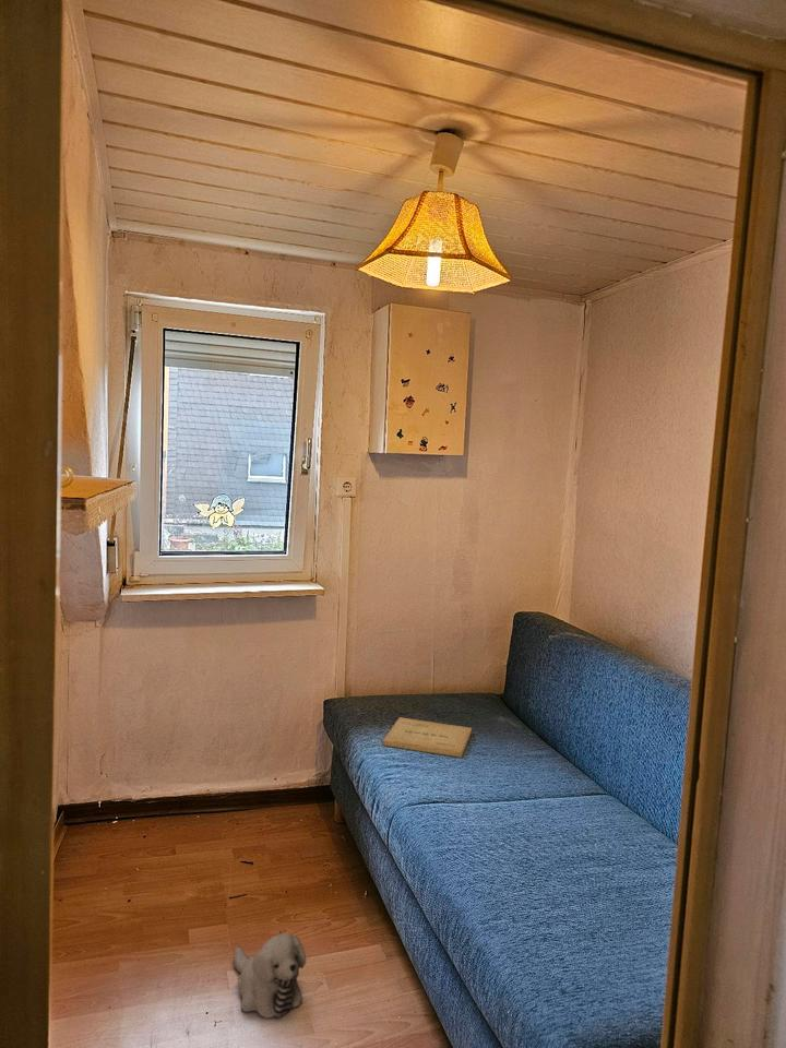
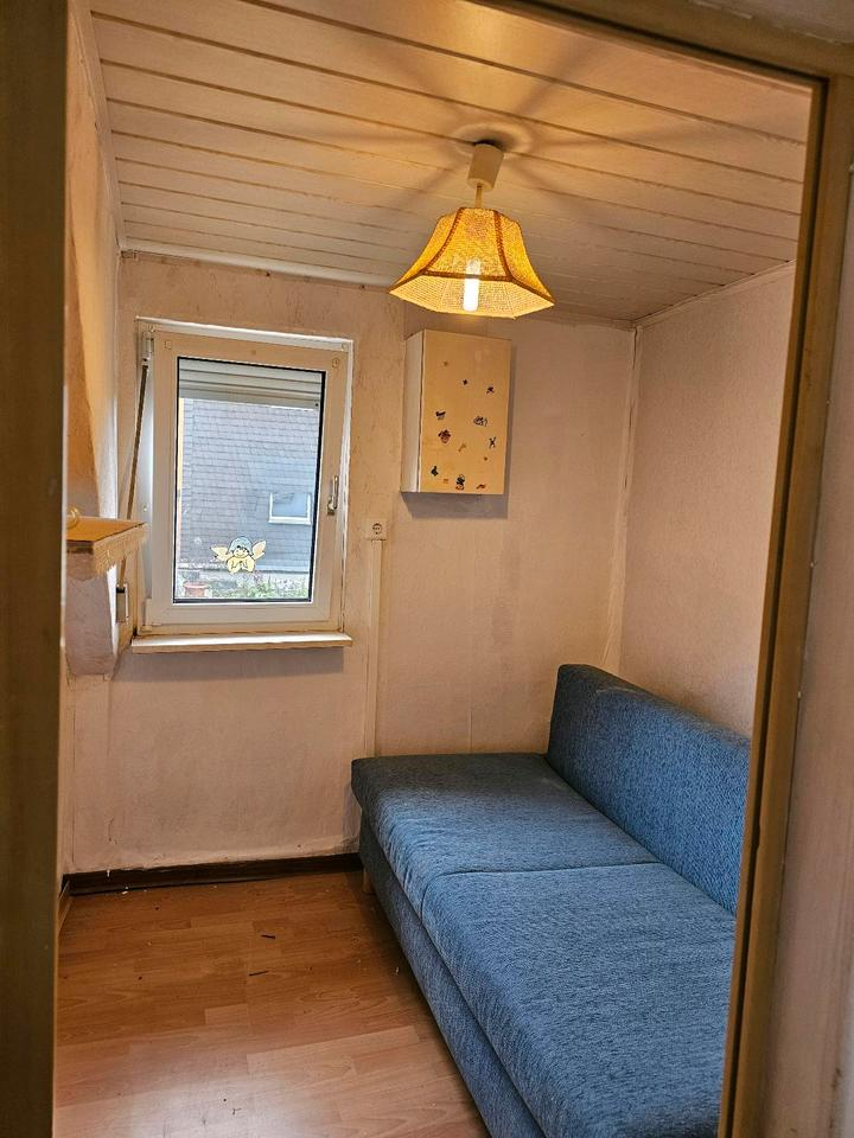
- book (428, 736)
- plush toy (269, 955)
